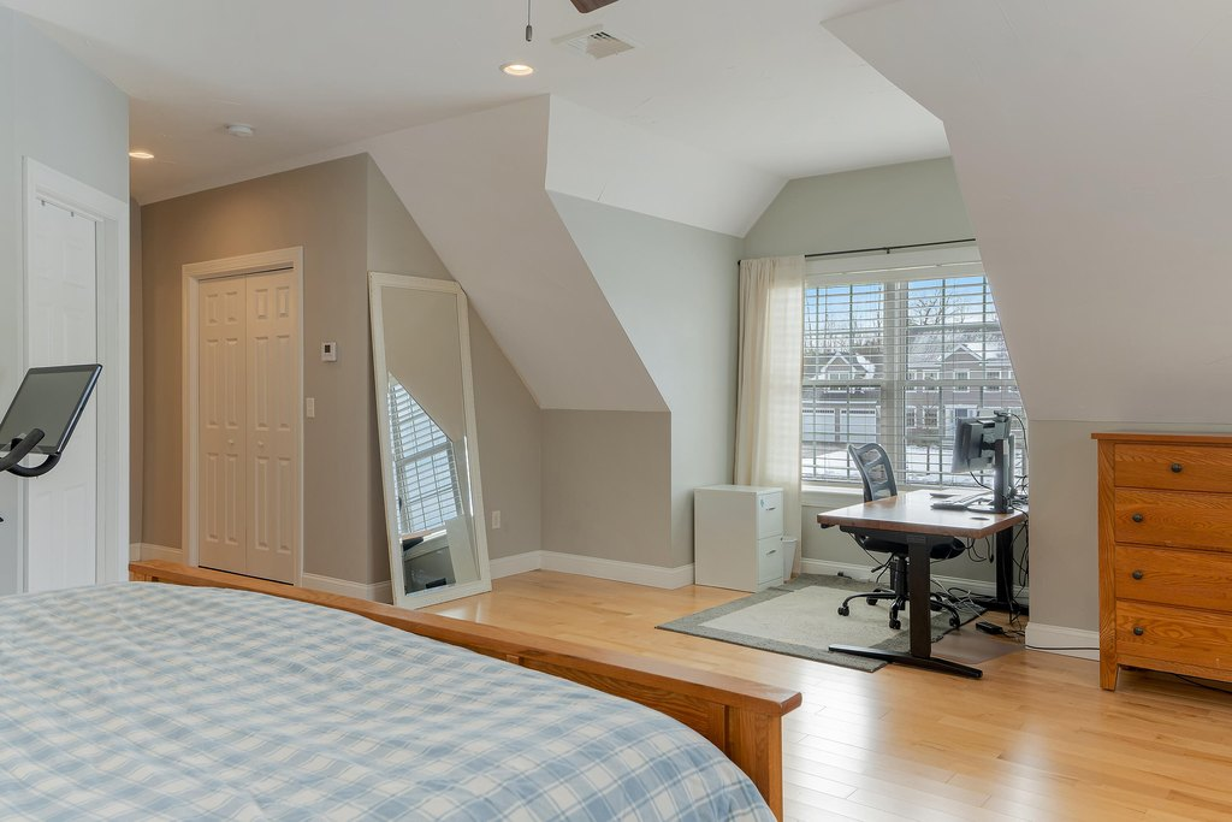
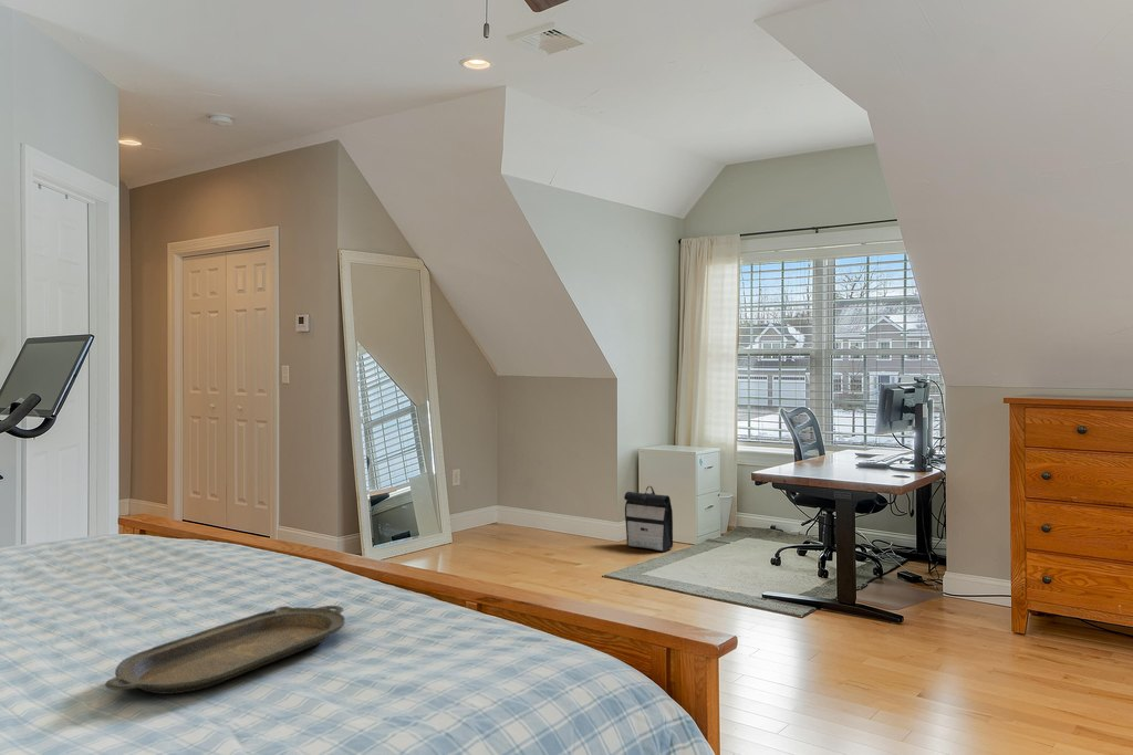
+ backpack (648, 516)
+ serving tray (240, 648)
